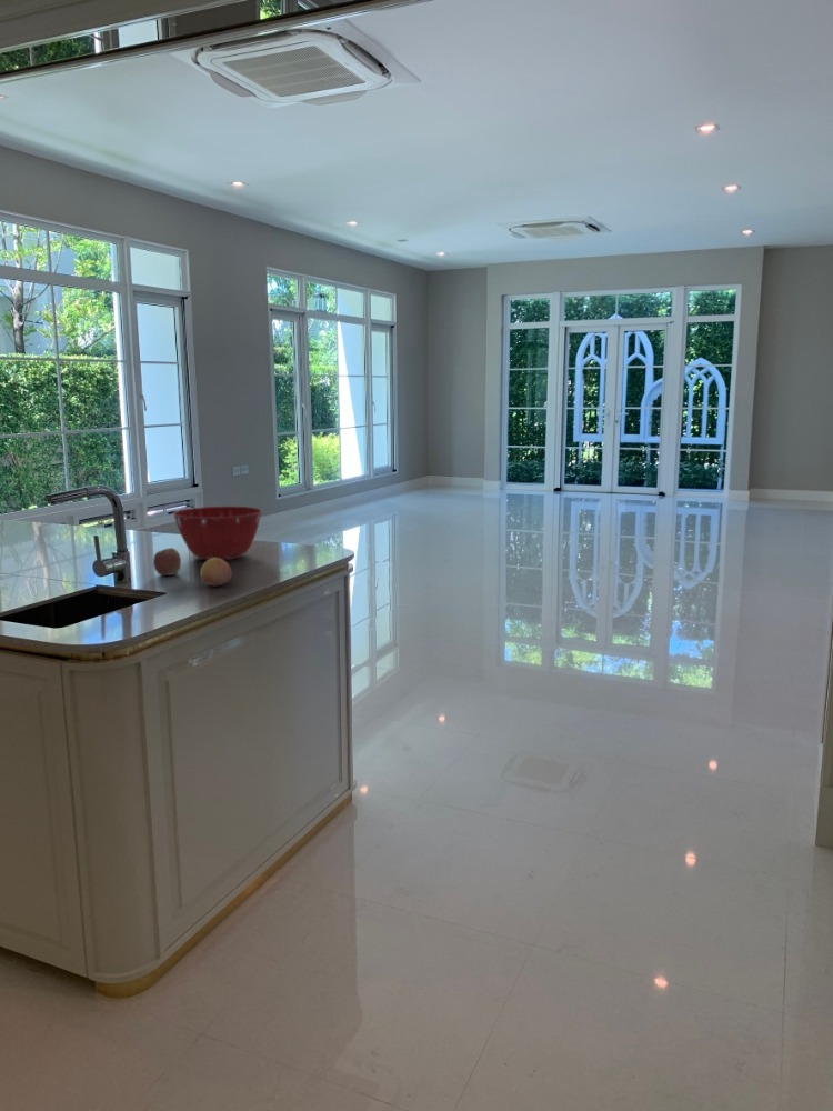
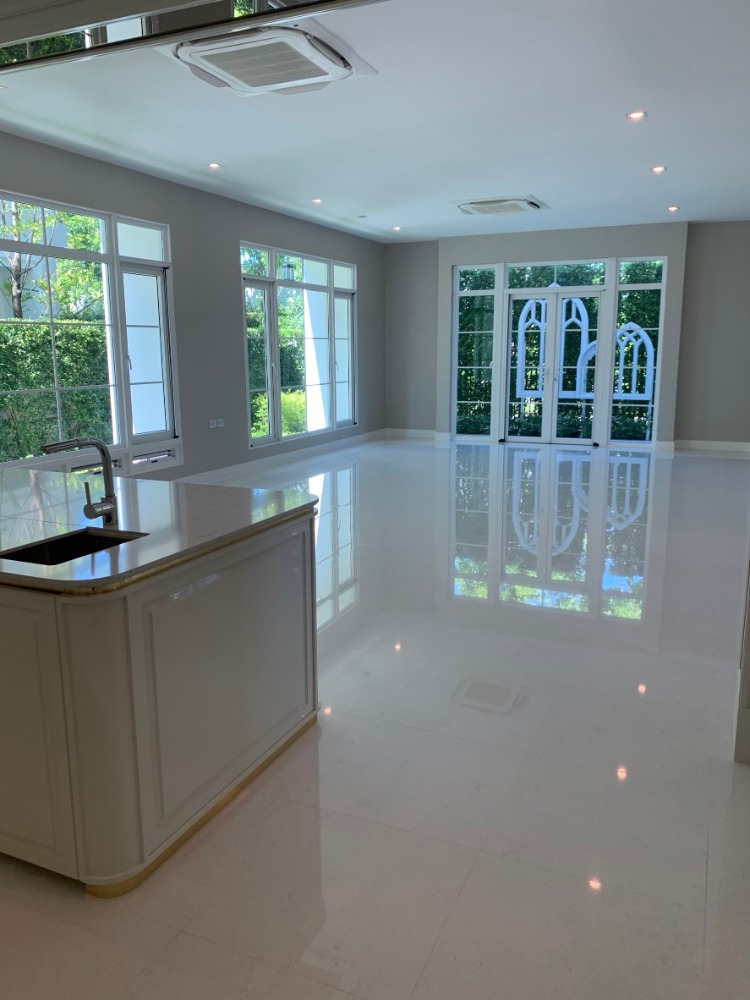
- mixing bowl (219, 533)
- apple (167, 561)
- fruit (215, 571)
